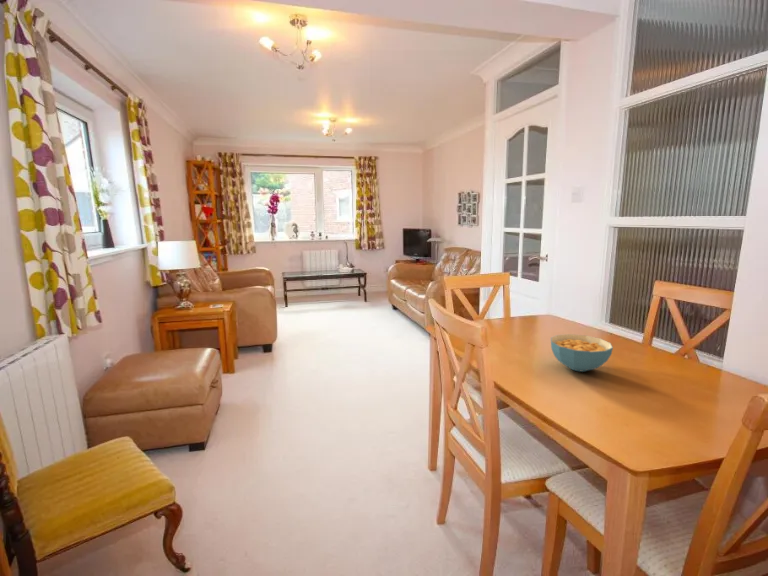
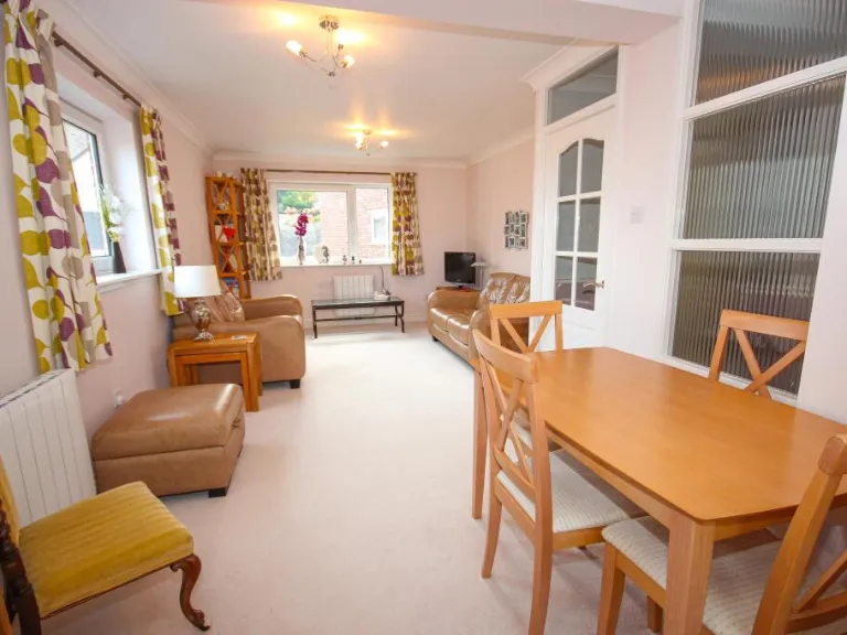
- cereal bowl (579, 355)
